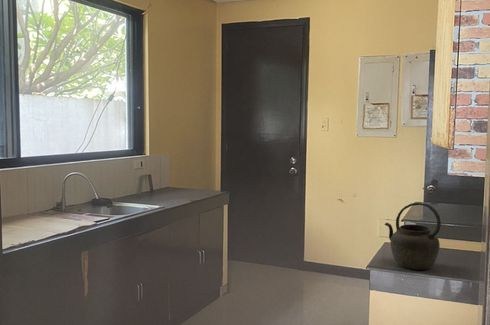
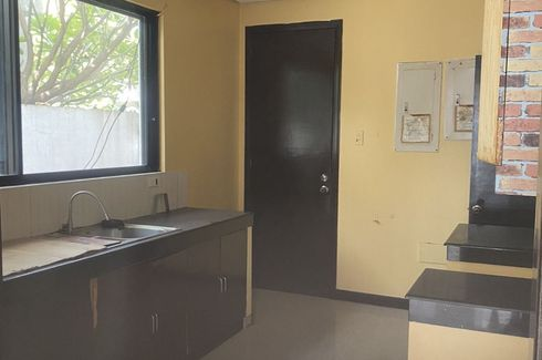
- kettle (410, 233)
